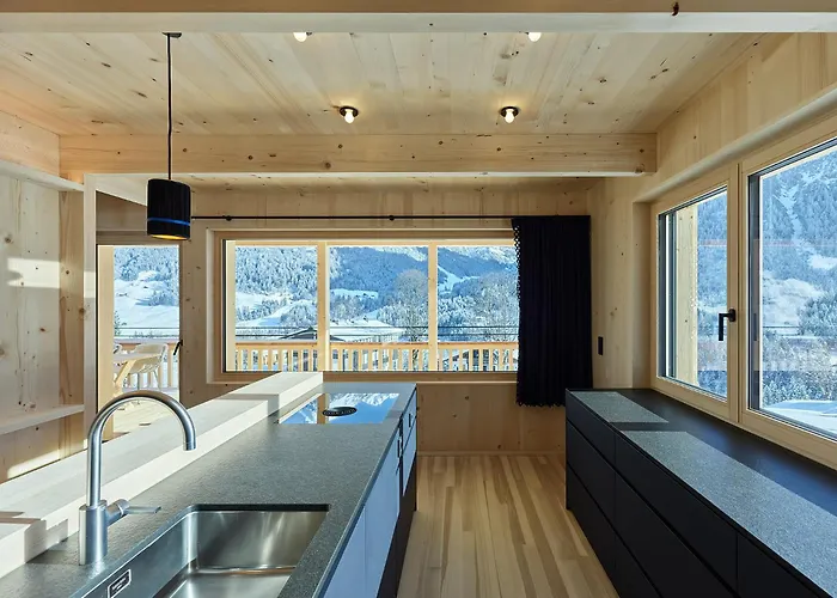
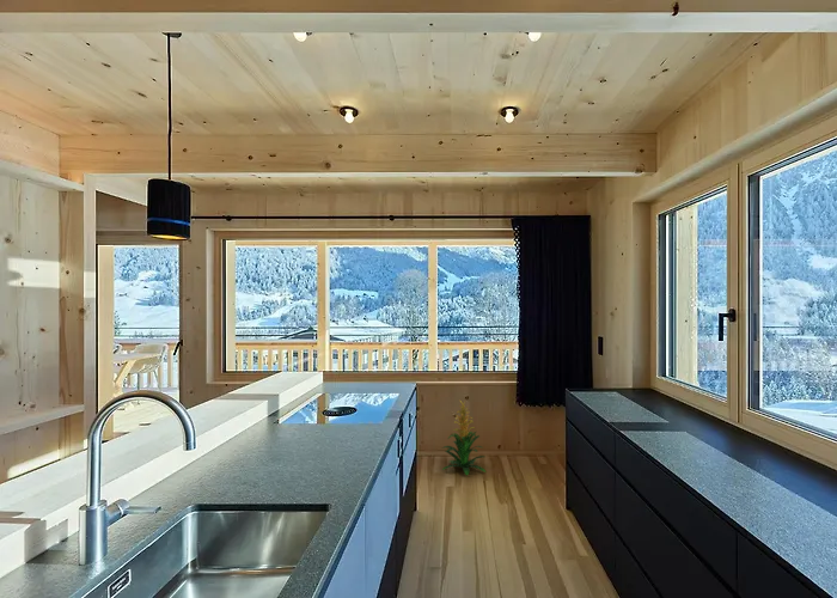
+ indoor plant (464, 434)
